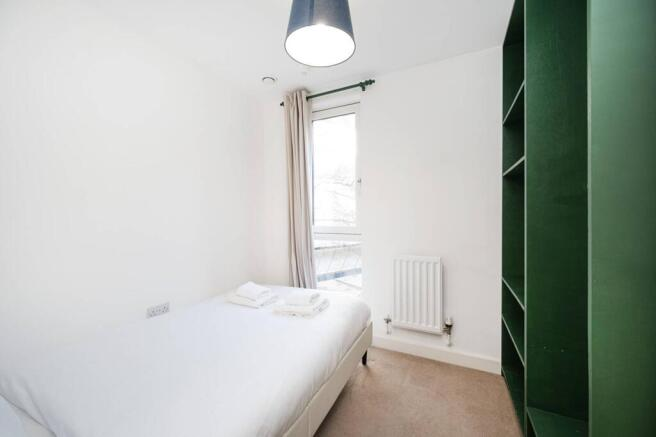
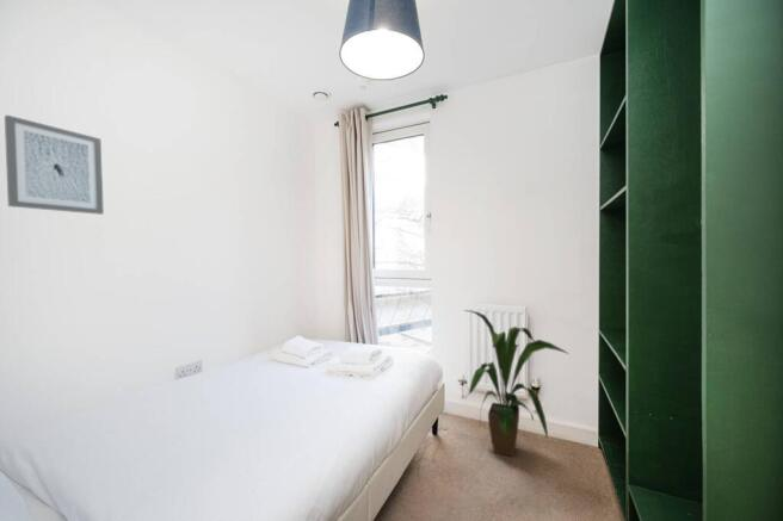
+ house plant (514, 380)
+ wall art (57, 169)
